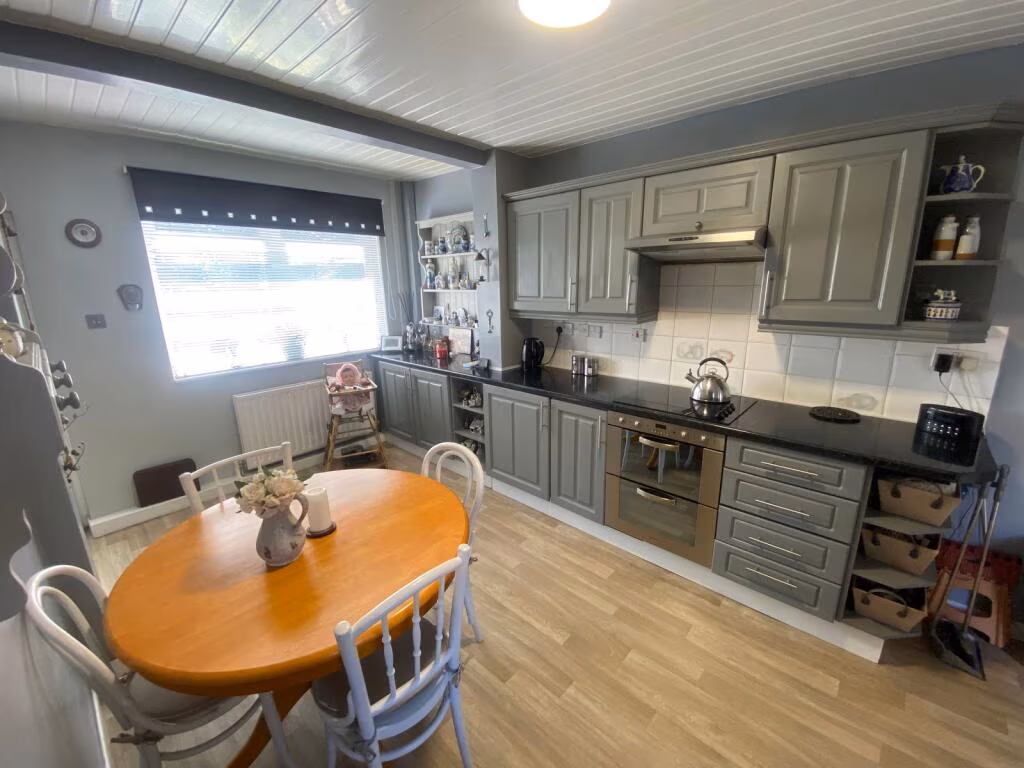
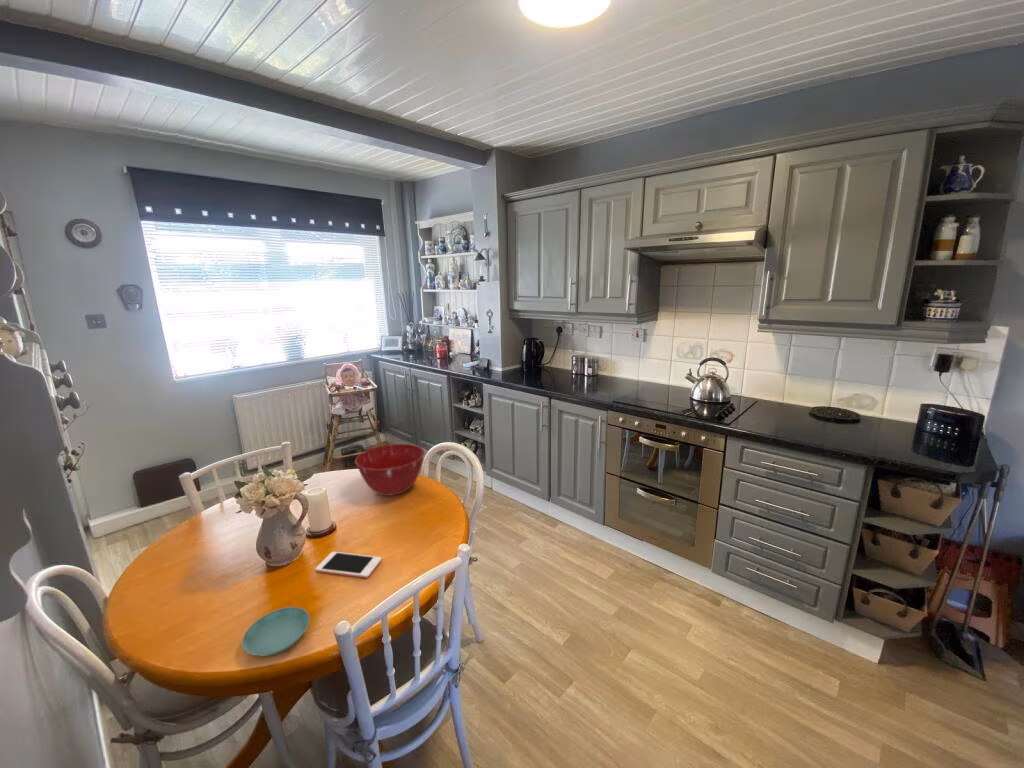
+ saucer (277, 633)
+ mixing bowl (392, 471)
+ cell phone (349, 564)
